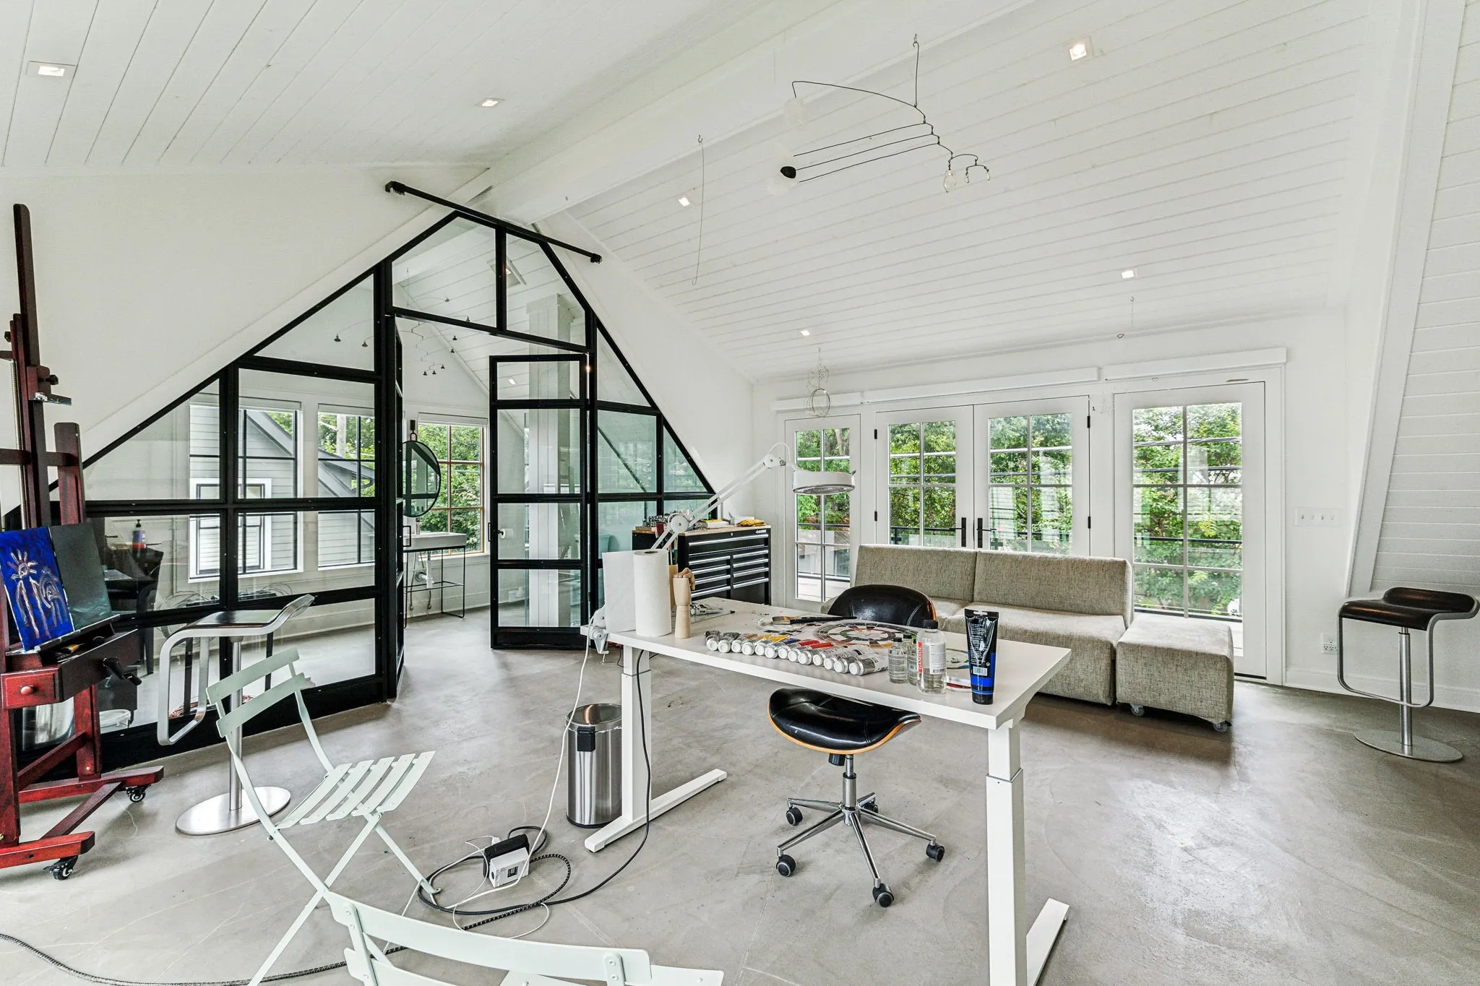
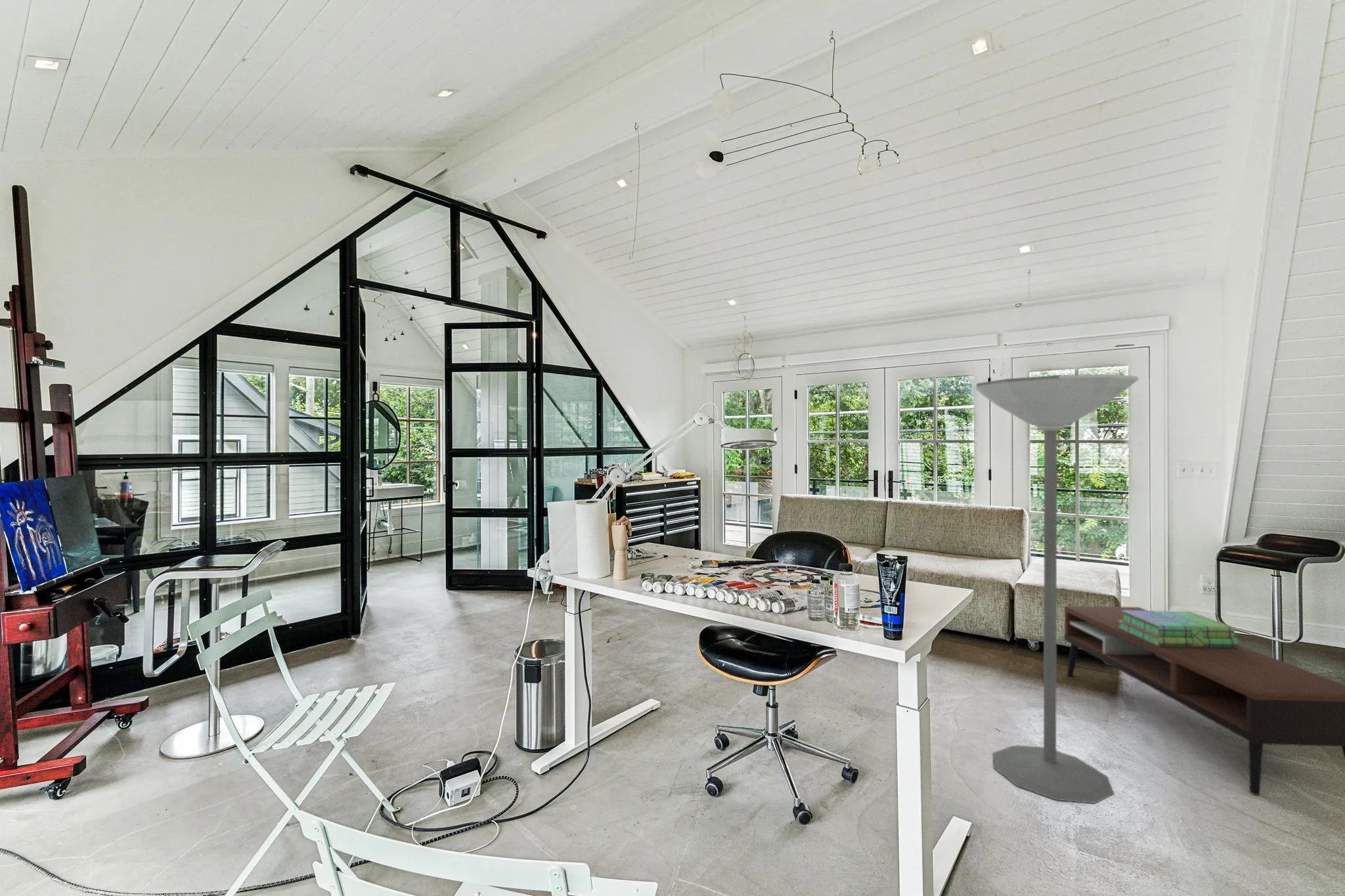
+ coffee table (1184, 682)
+ floor lamp (1050, 577)
+ stack of books (1175, 628)
